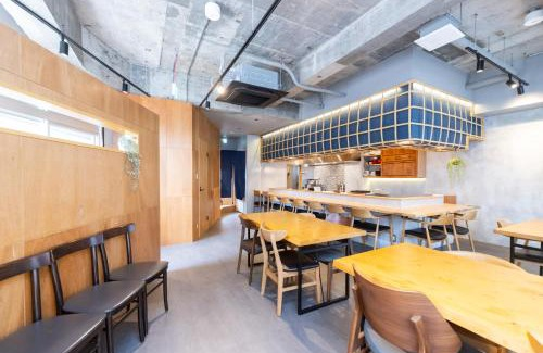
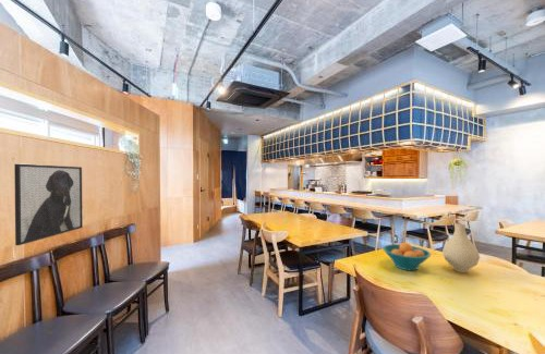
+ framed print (53, 200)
+ fruit bowl (405, 255)
+ vase (460, 246)
